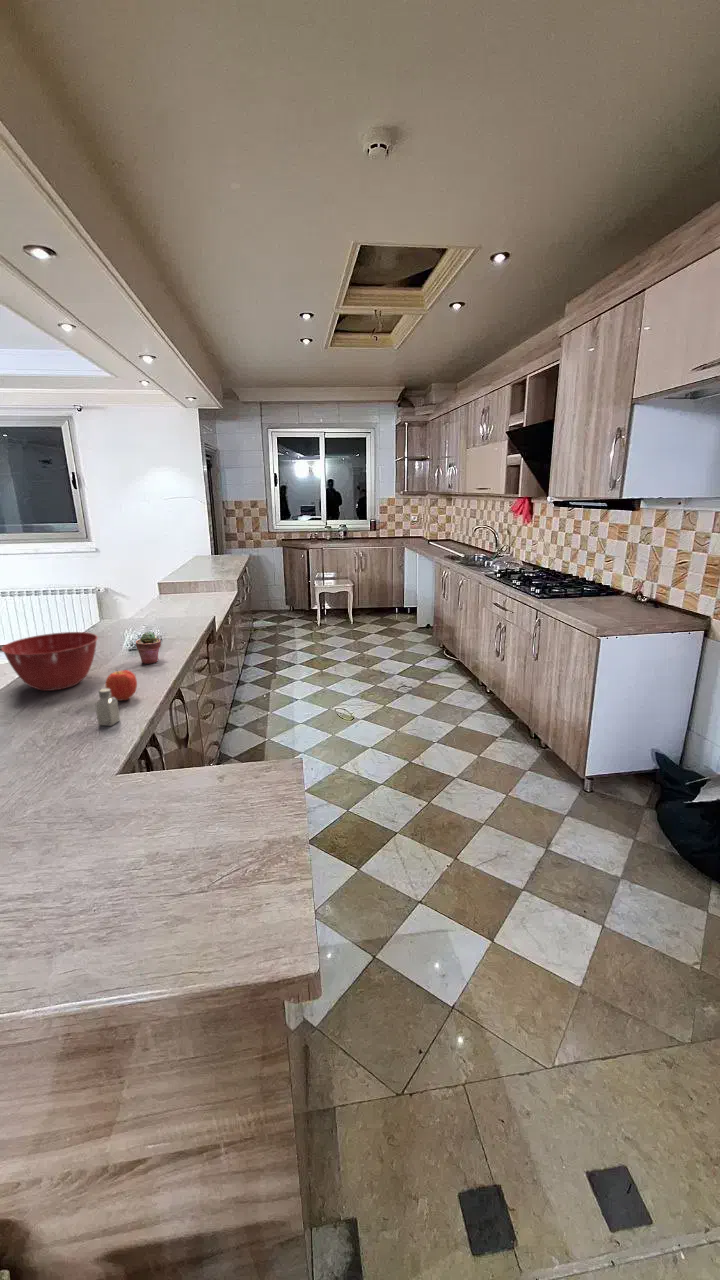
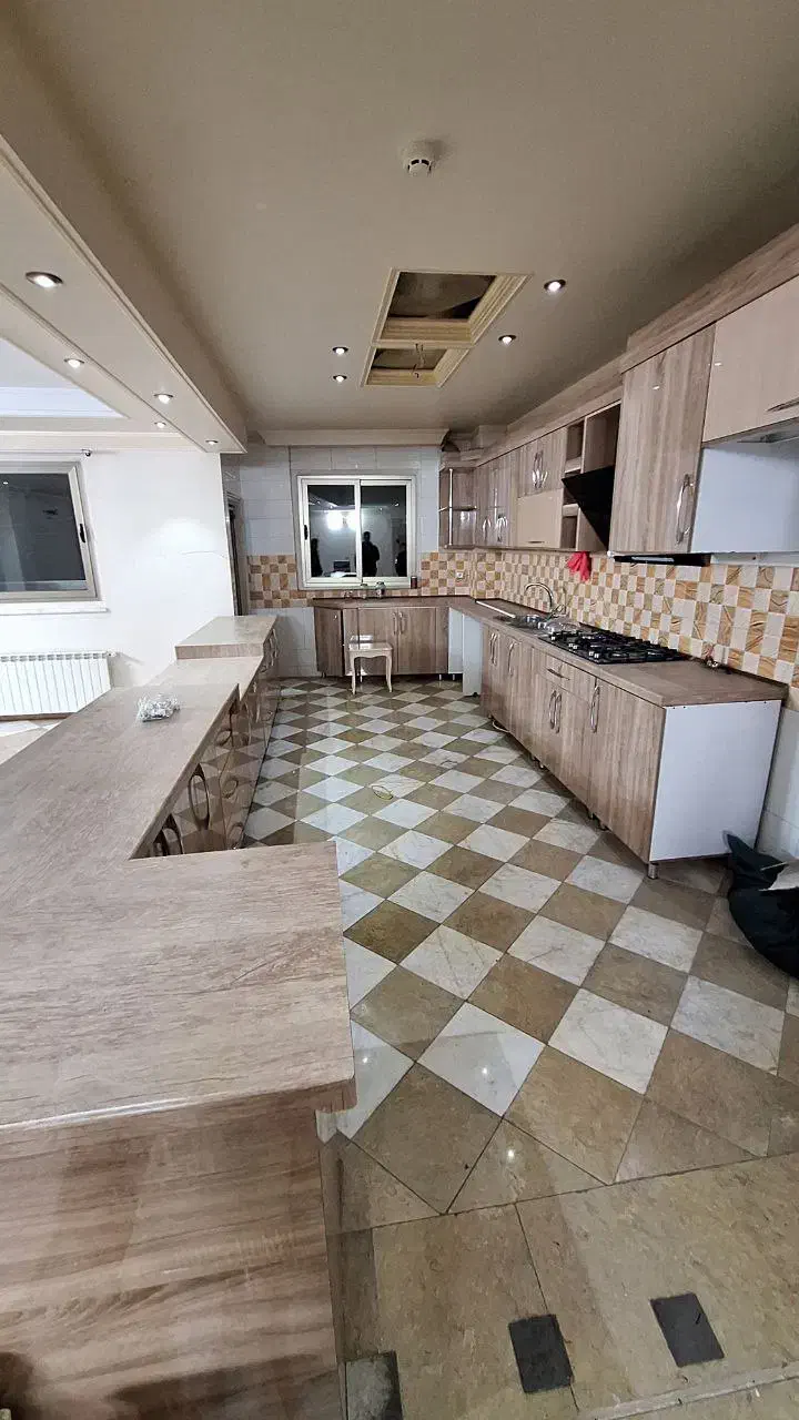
- apple (121, 684)
- saltshaker (106, 706)
- mixing bowl (54, 663)
- potted succulent (148, 646)
